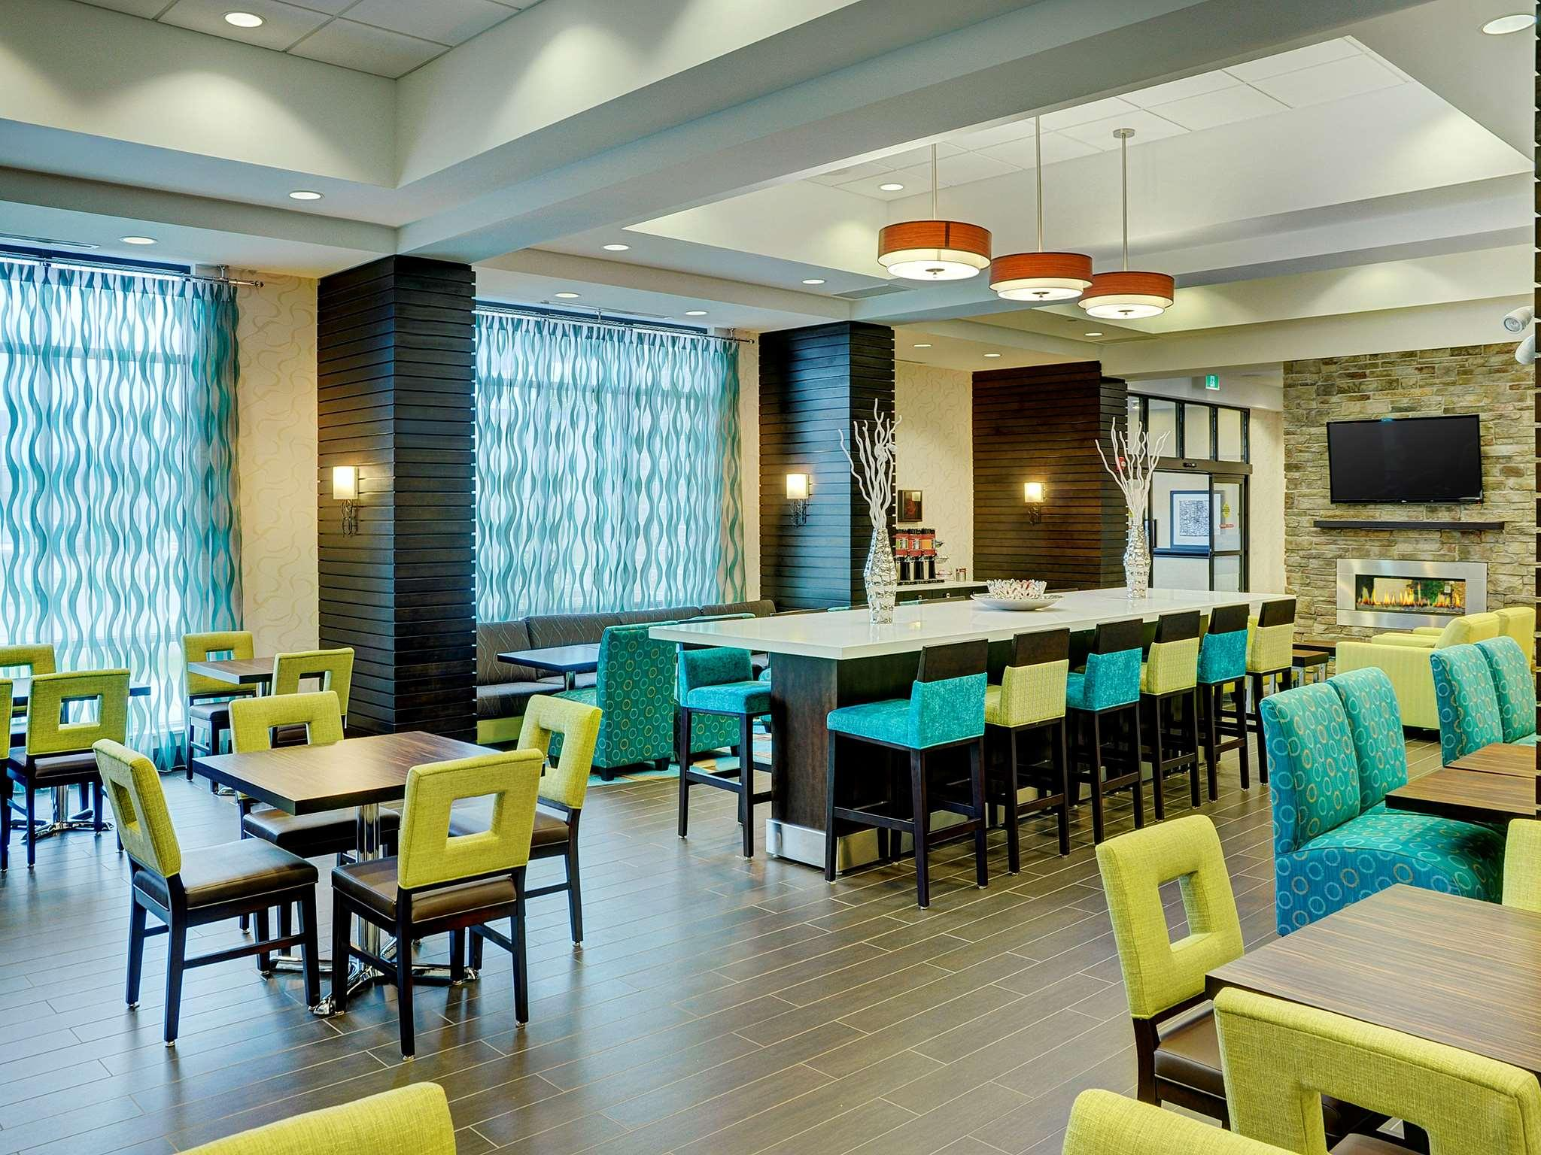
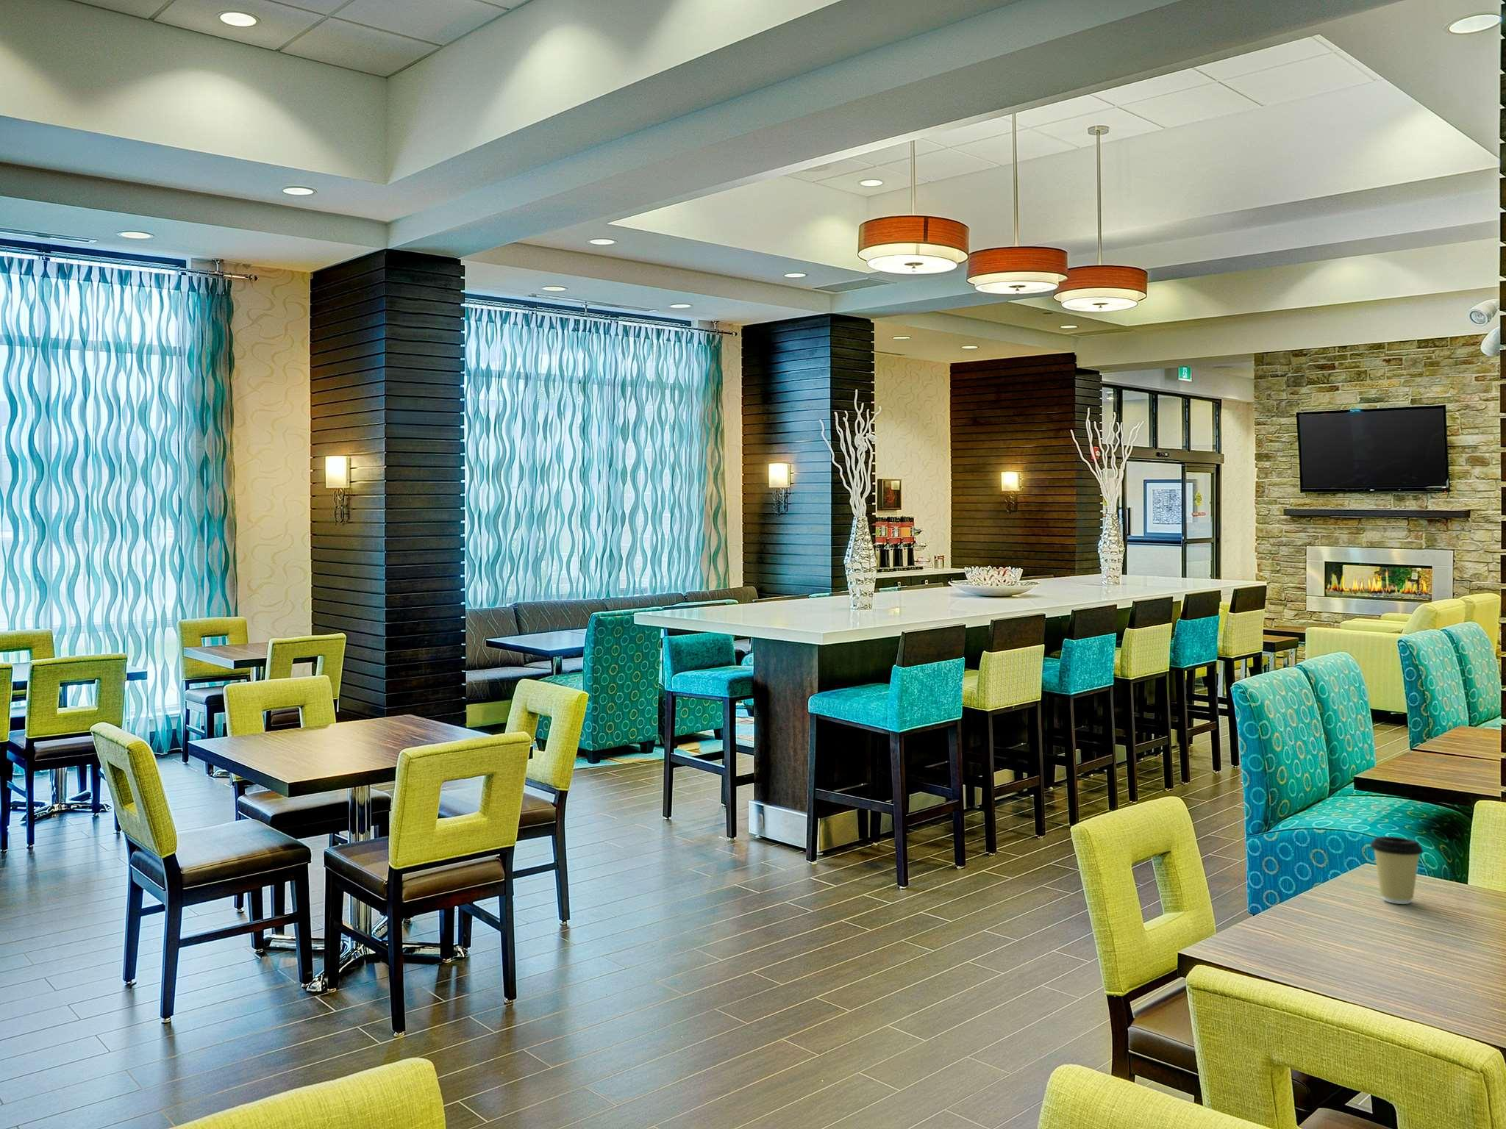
+ coffee cup (1397, 869)
